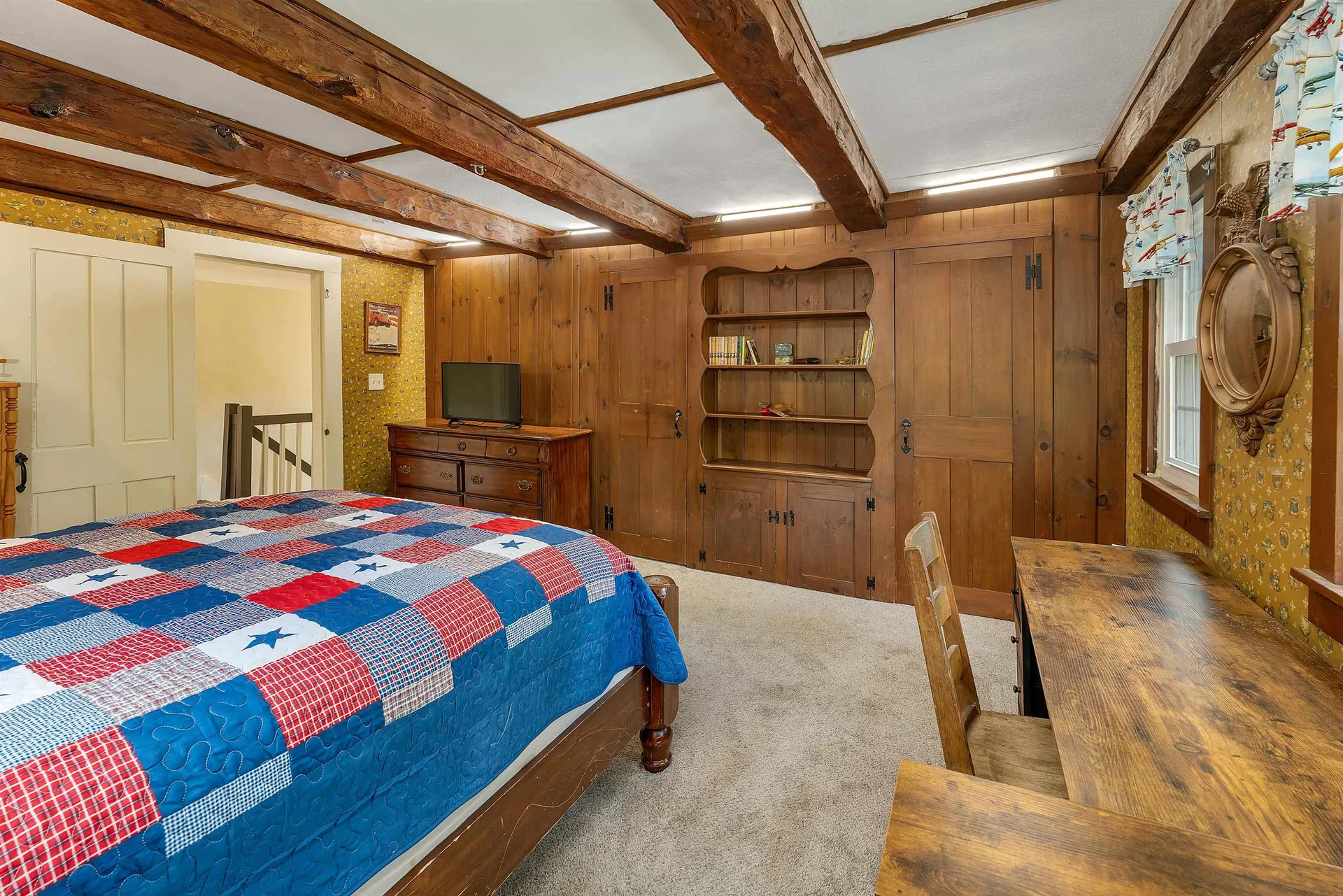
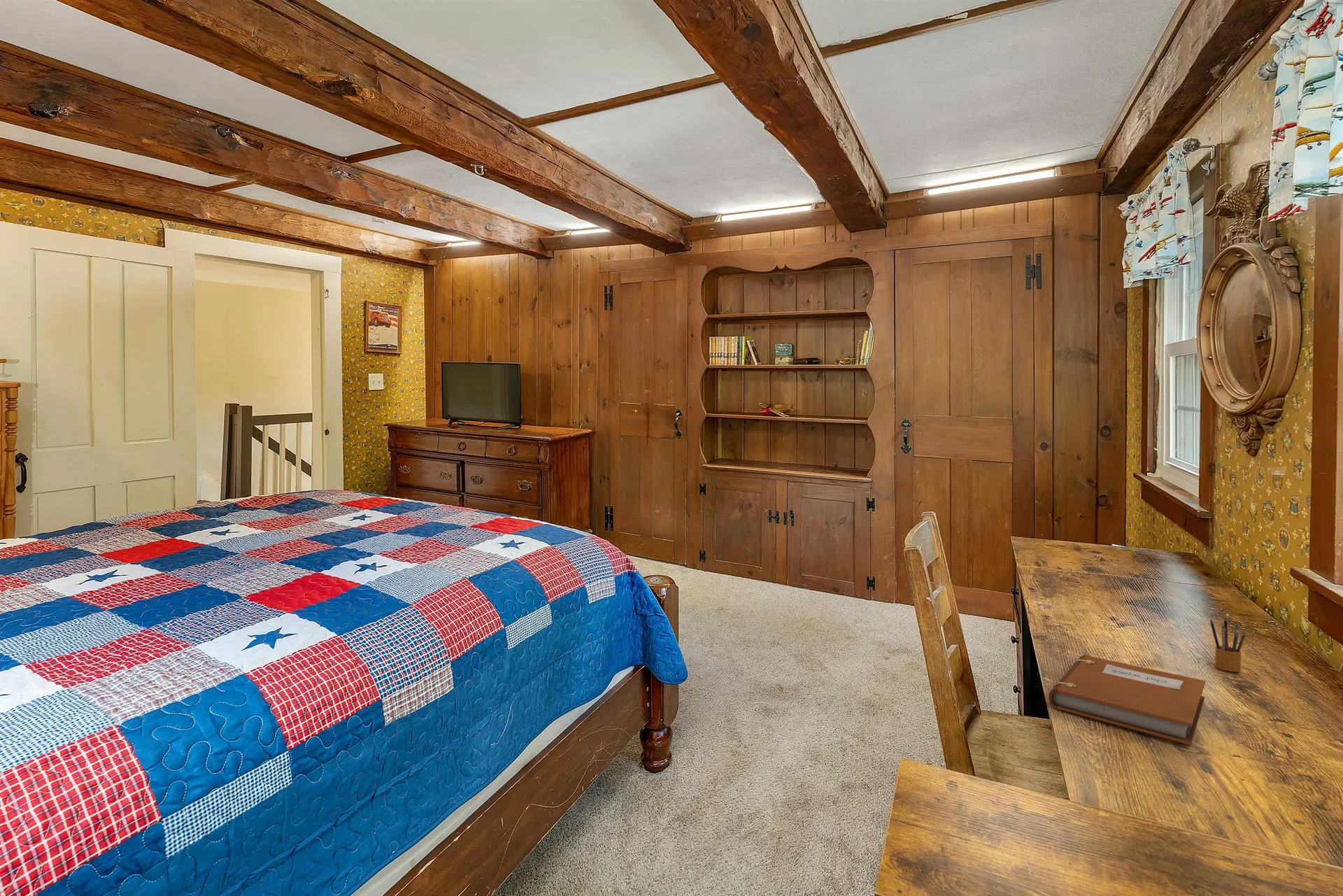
+ pencil box (1227, 643)
+ notebook (1128, 692)
